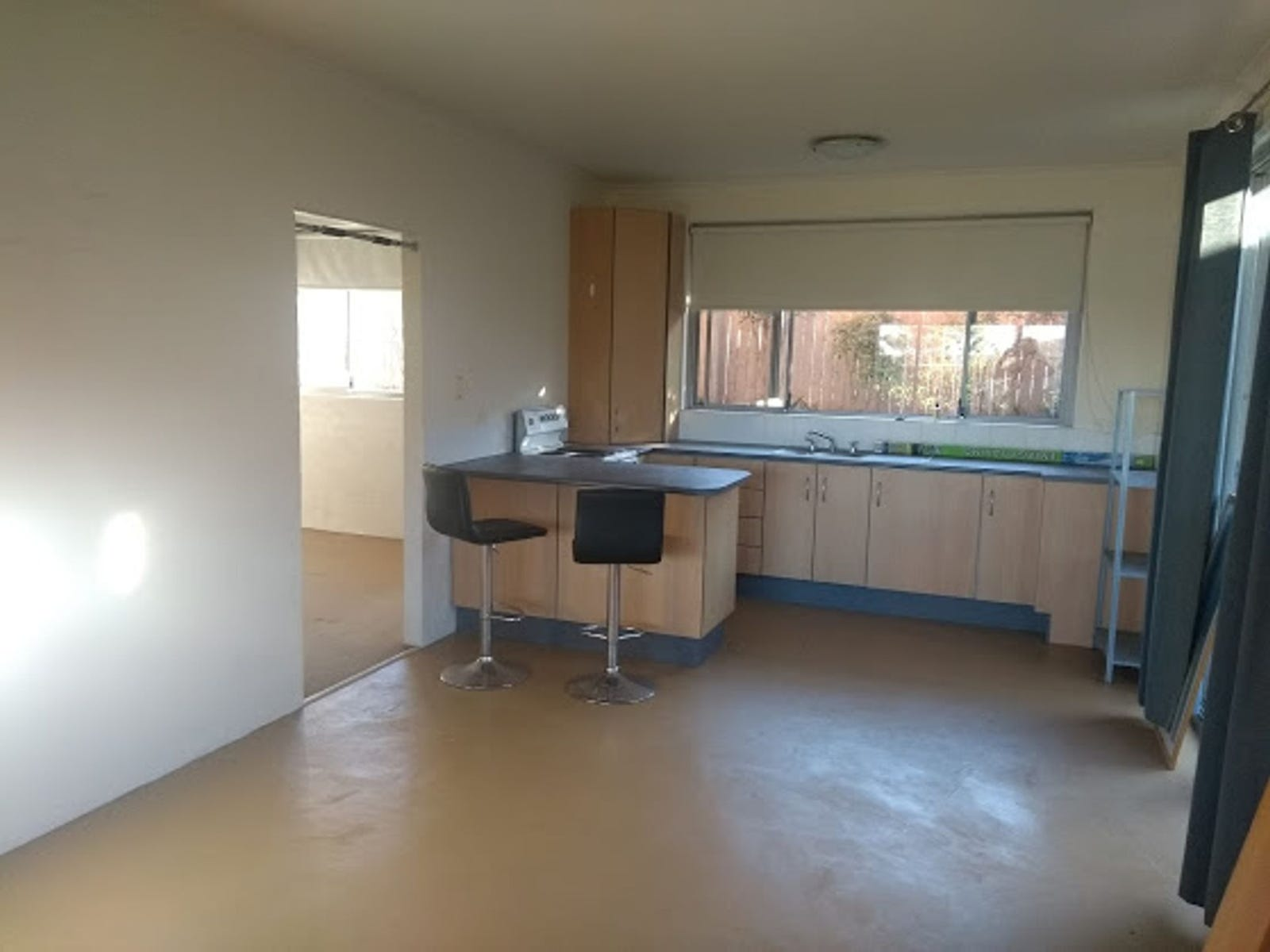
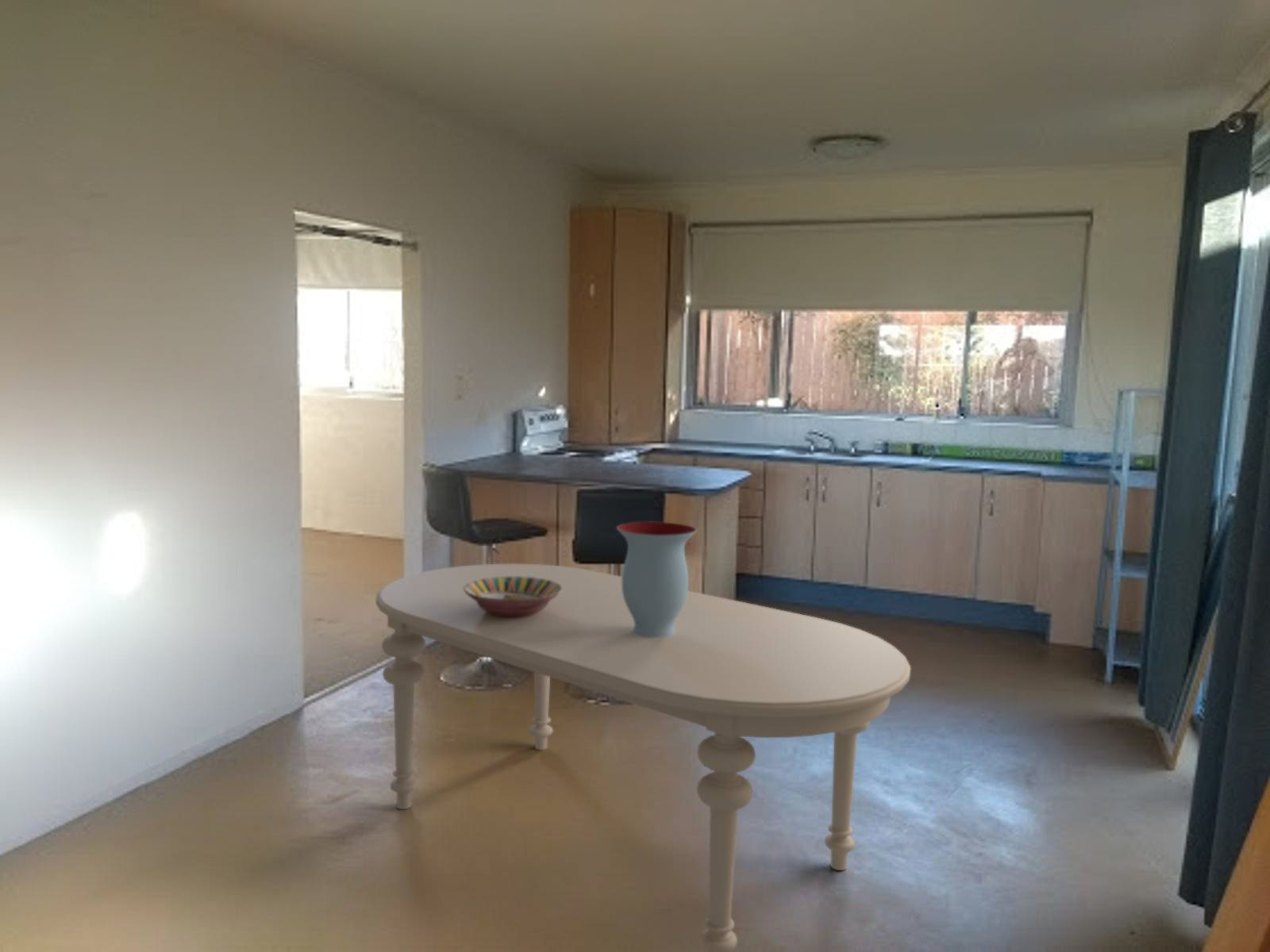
+ dining table (622, 700)
+ vase (655, 579)
+ serving bowl (513, 598)
